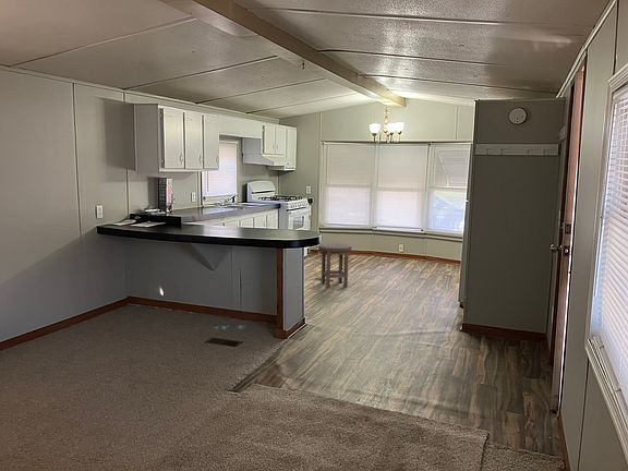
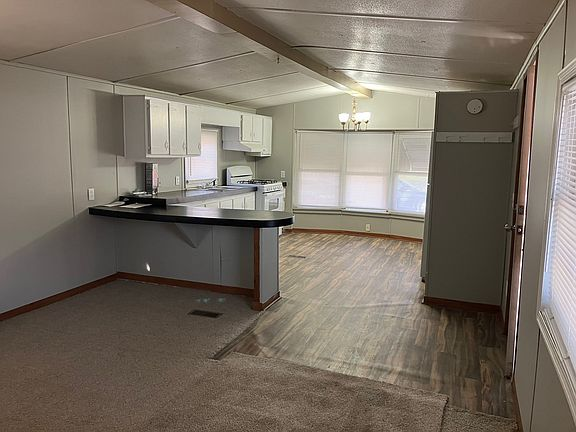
- stool (329, 265)
